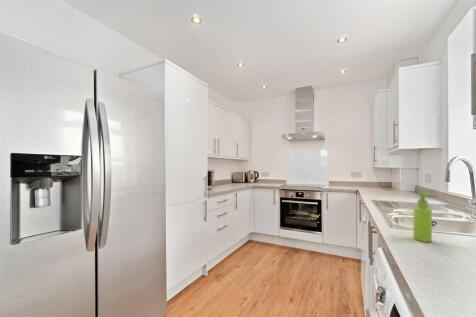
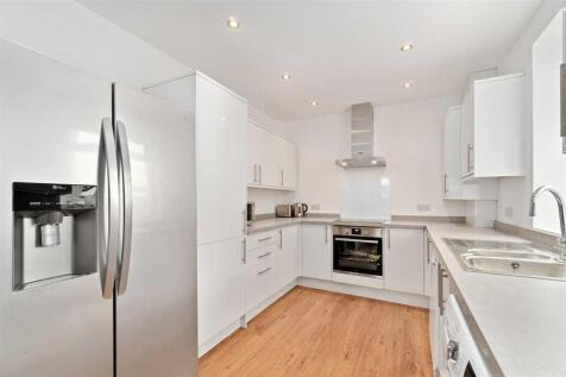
- soap dispenser (423, 216)
